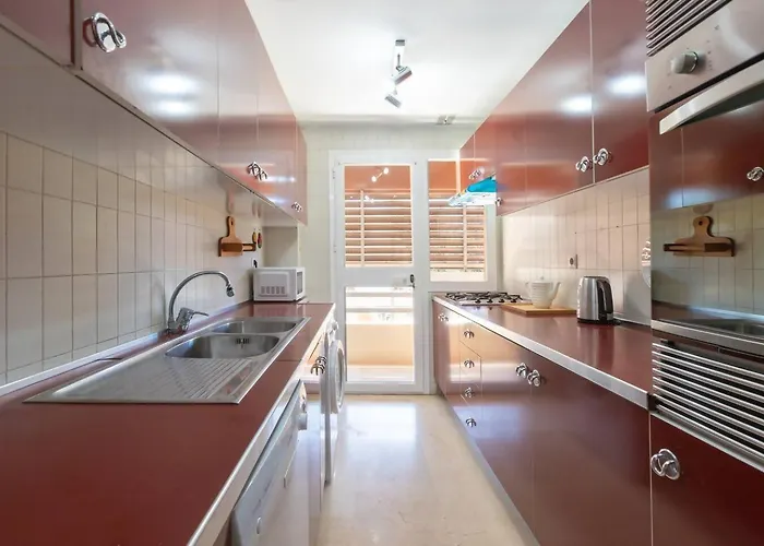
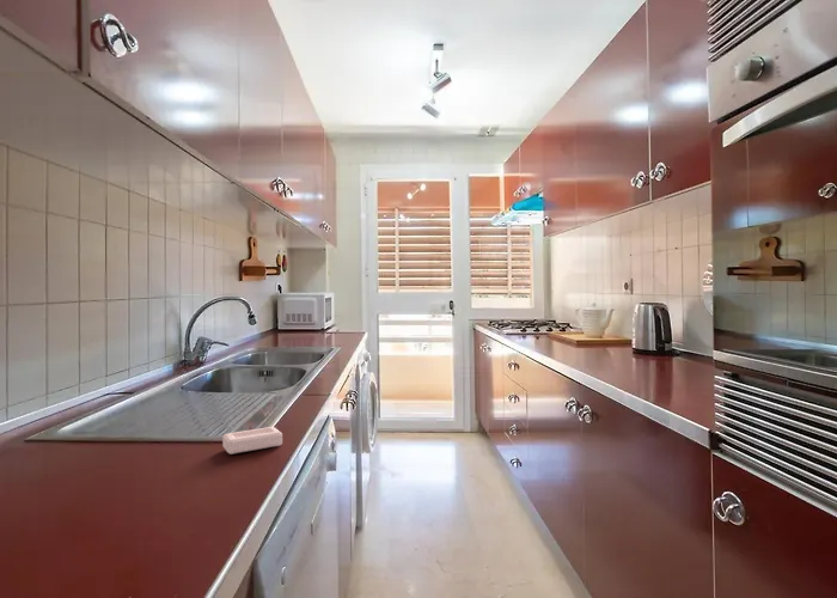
+ soap bar (252, 439)
